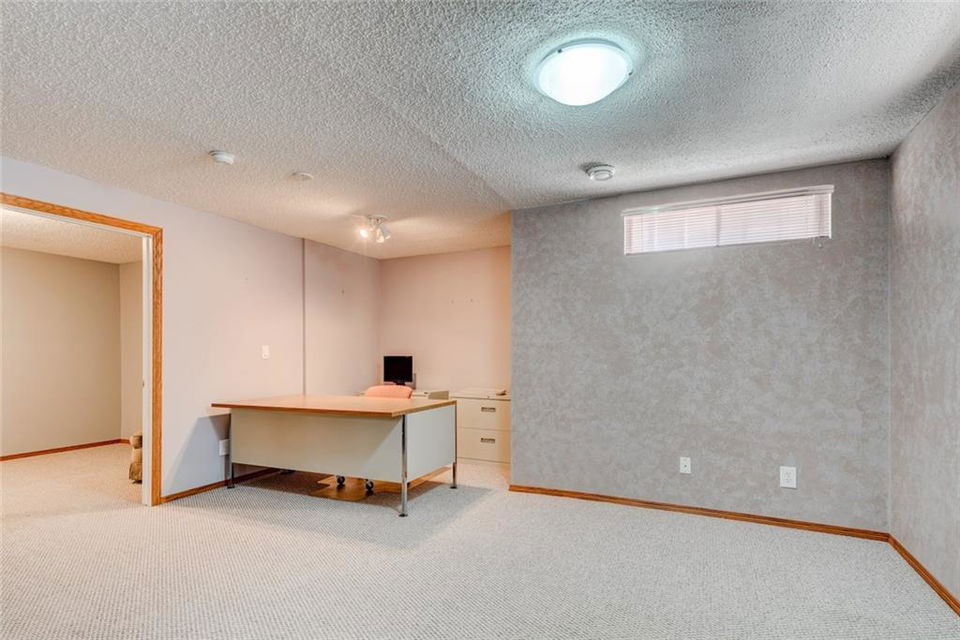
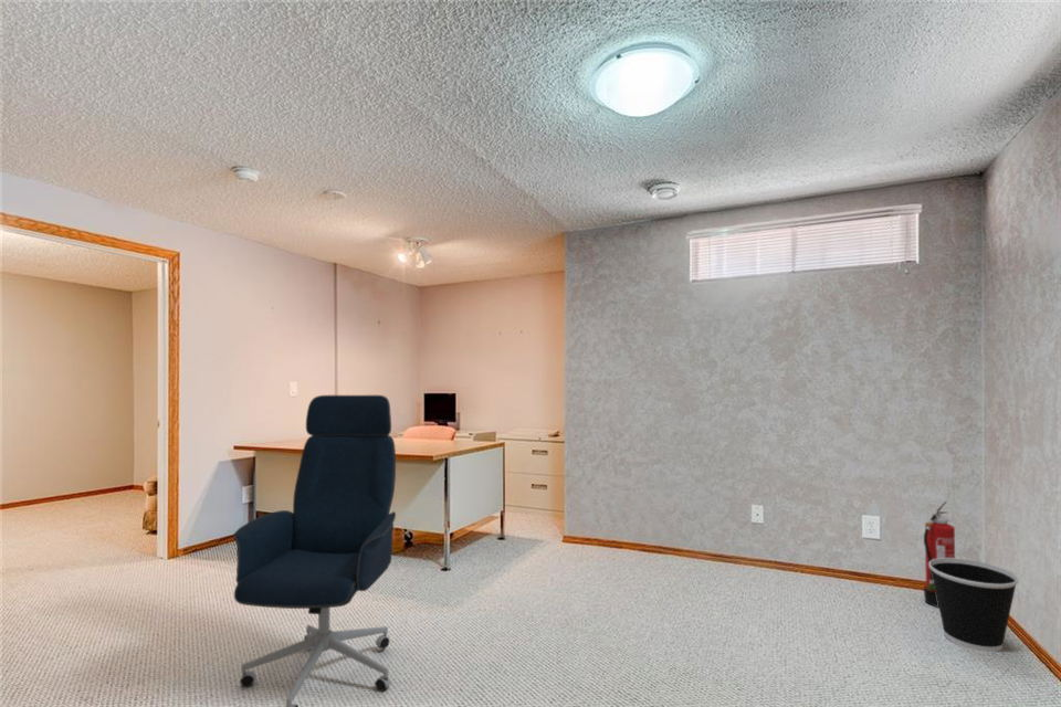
+ wastebasket (971, 605)
+ fire extinguisher (937, 553)
+ office chair (327, 535)
